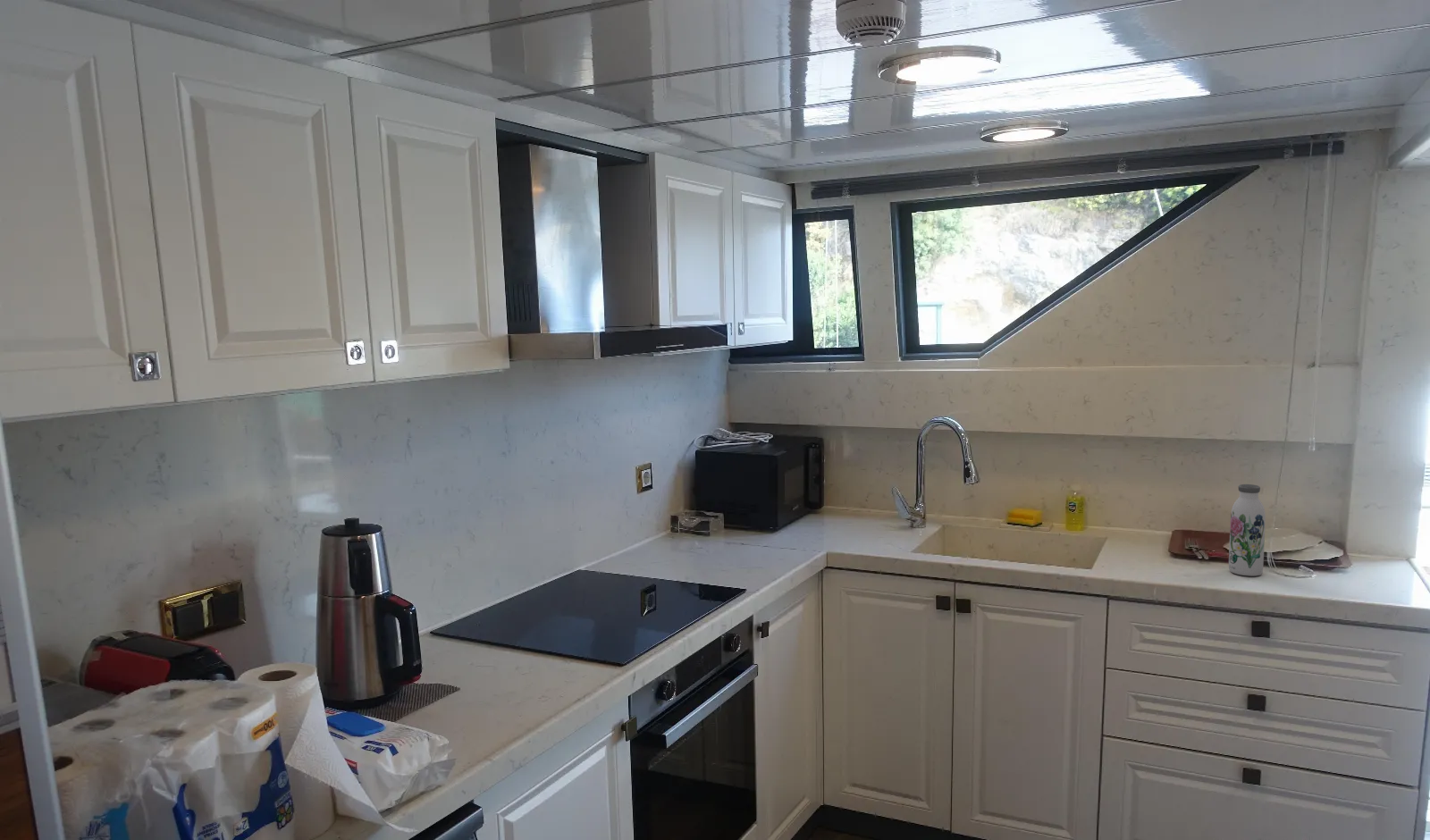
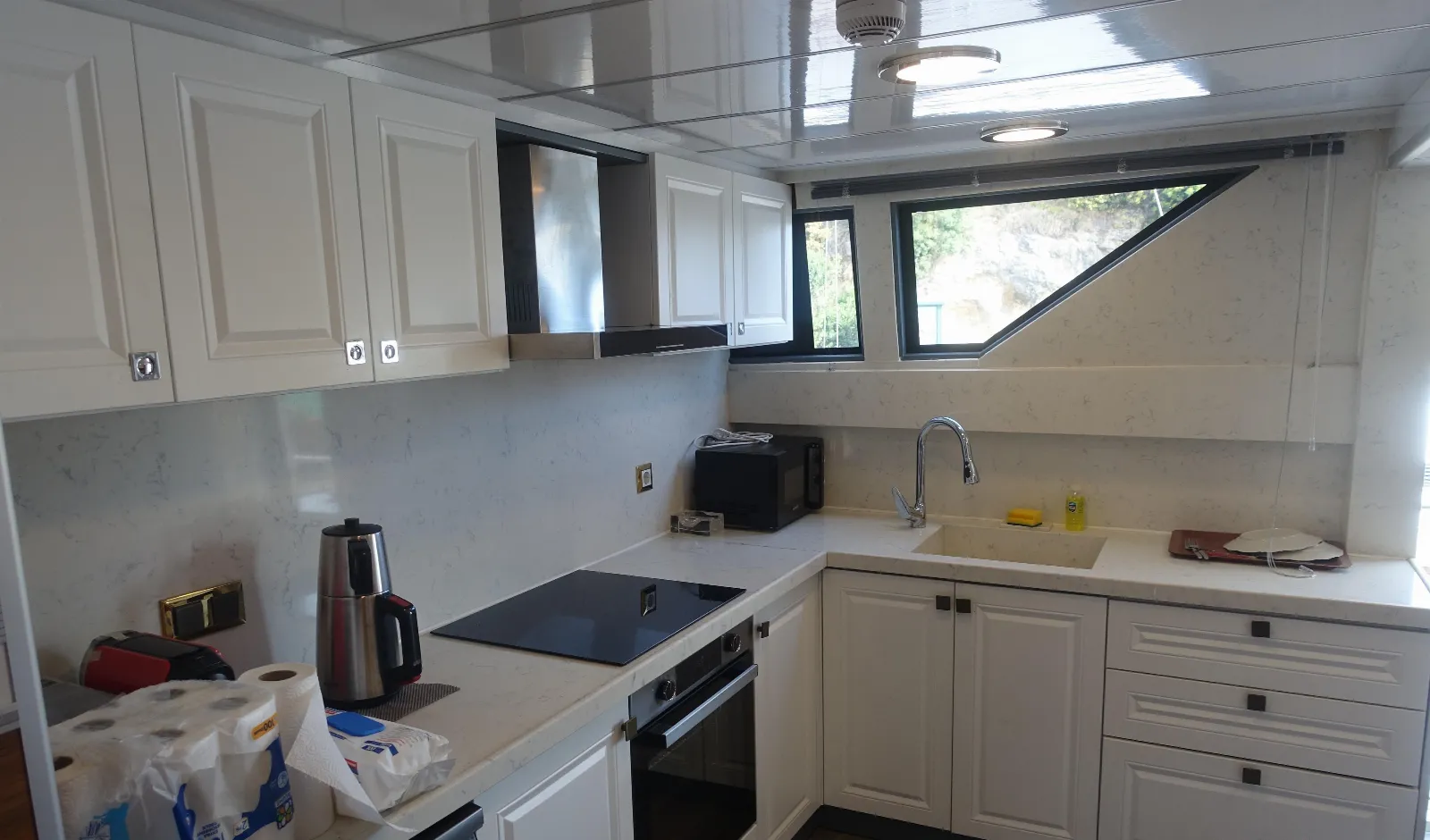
- water bottle (1247, 528)
